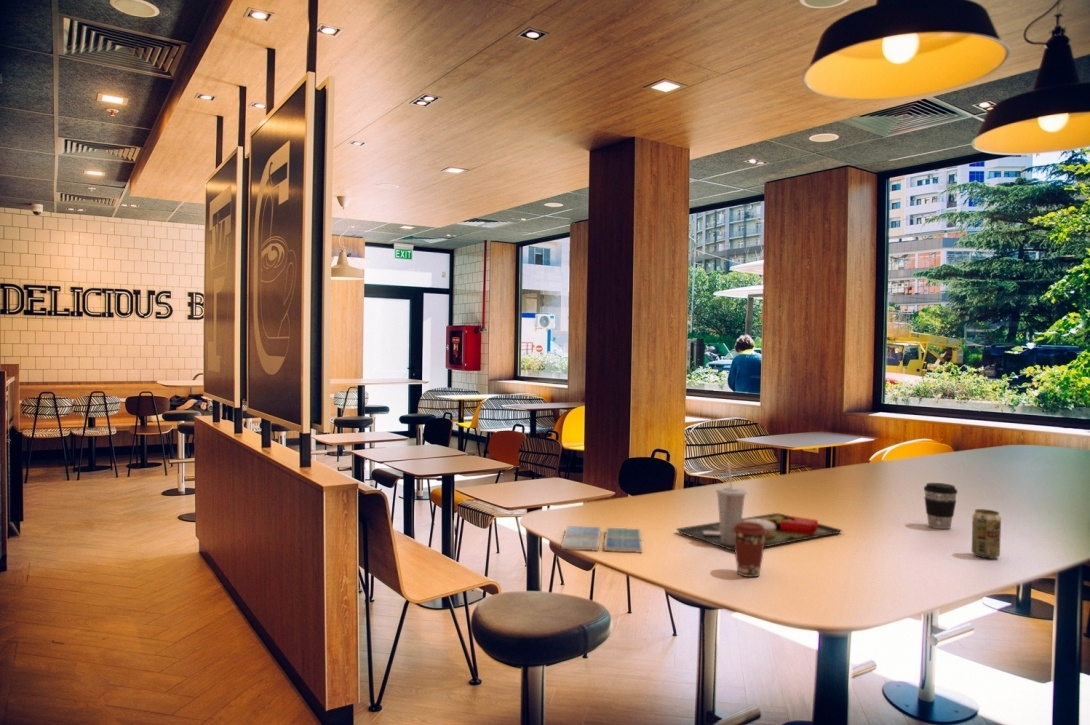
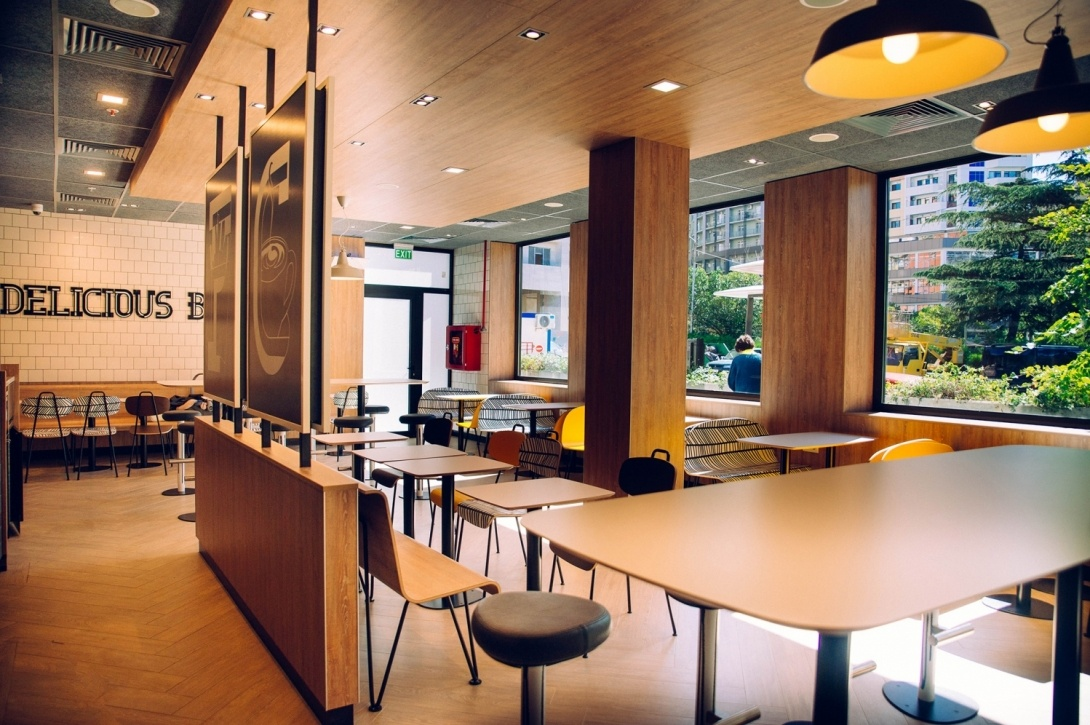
- food tray (746, 493)
- coffee cup (940, 505)
- coffee cup (749, 549)
- beverage can (986, 533)
- drink coaster (605, 538)
